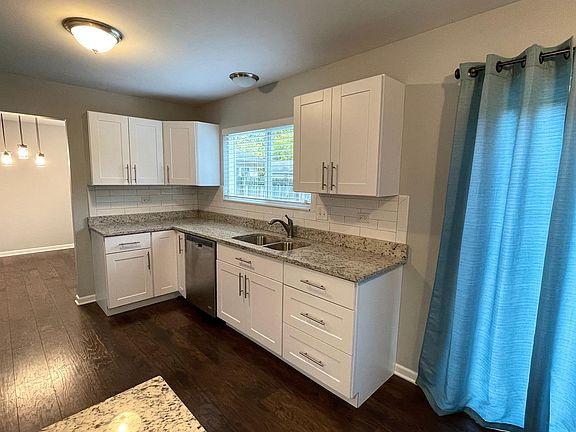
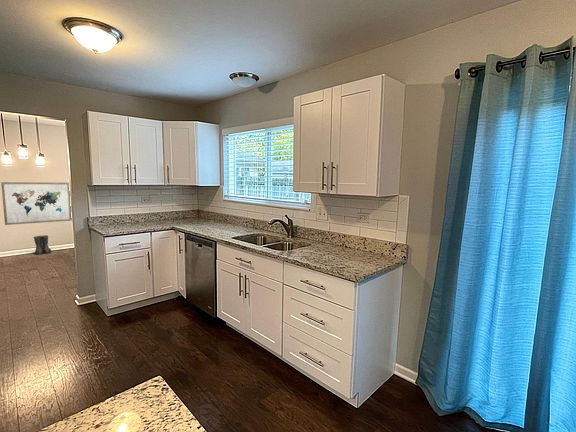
+ wall art (39, 202)
+ boots (42, 244)
